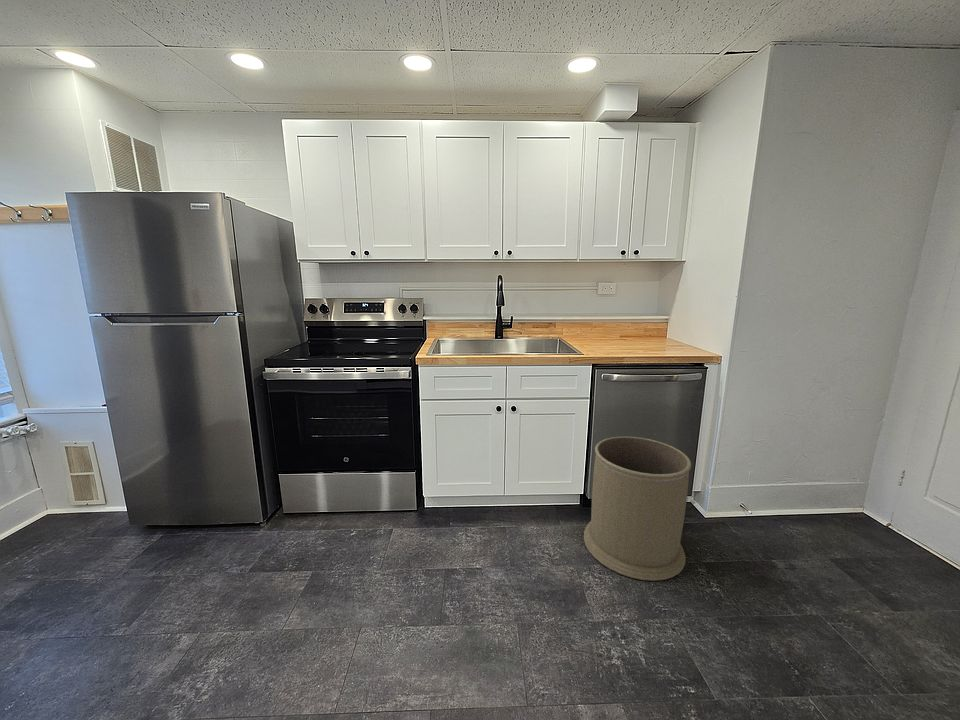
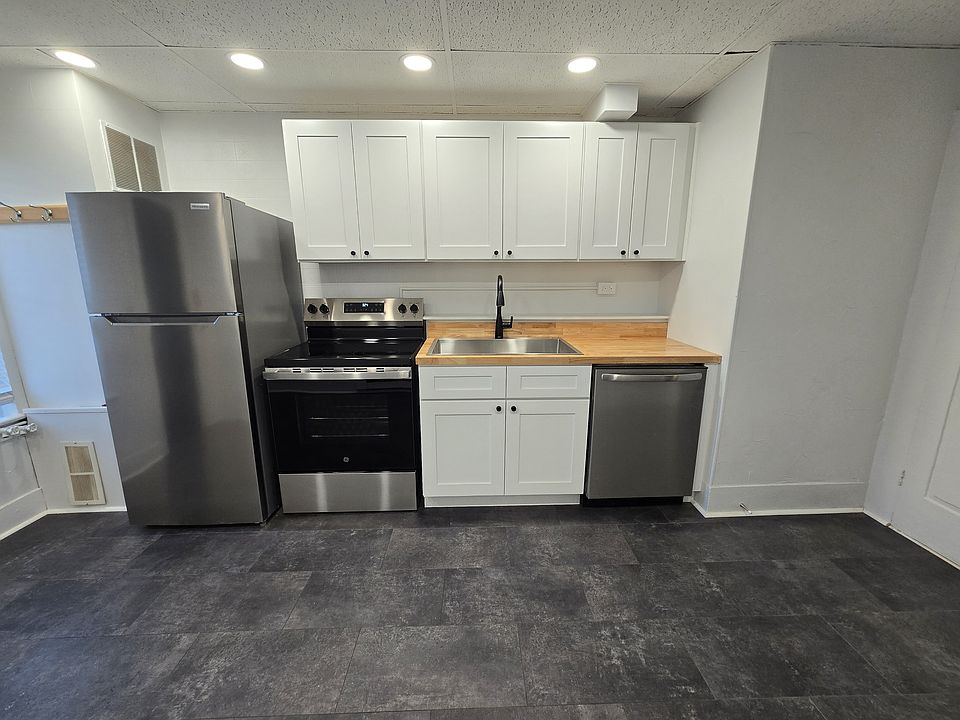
- trash can (636, 500)
